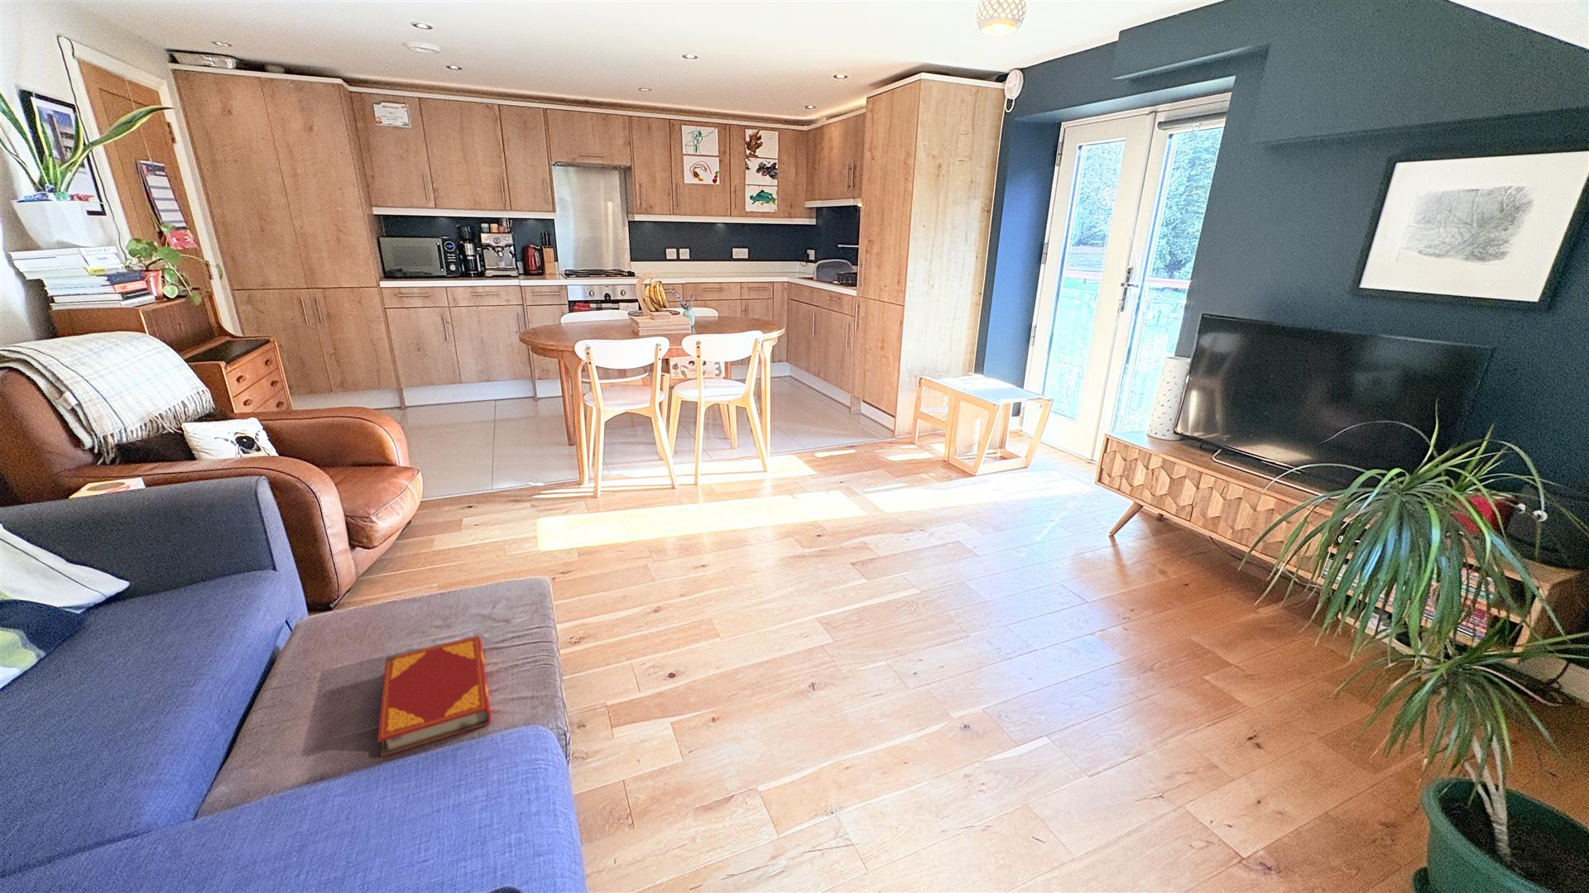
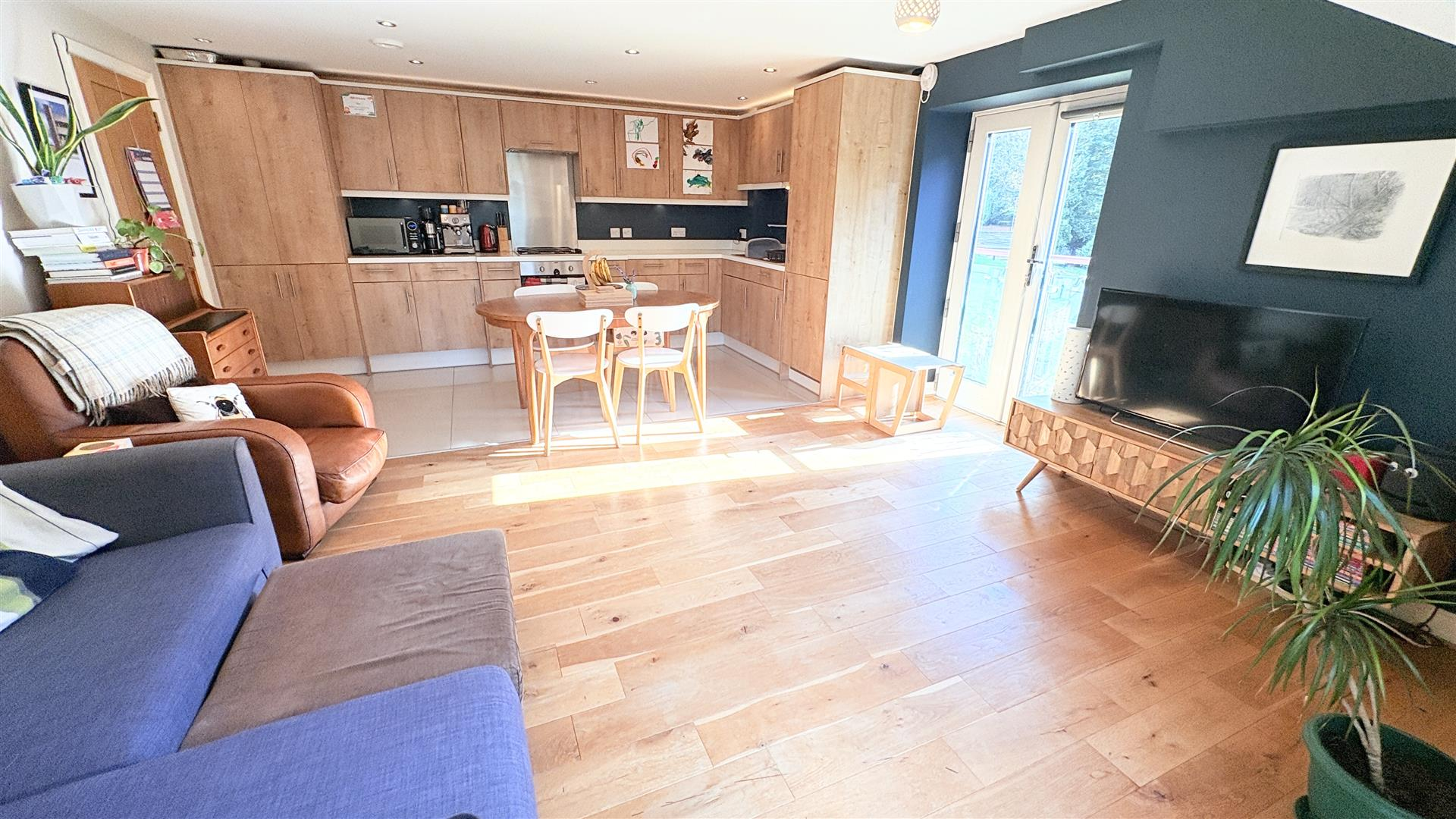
- hardback book (437, 689)
